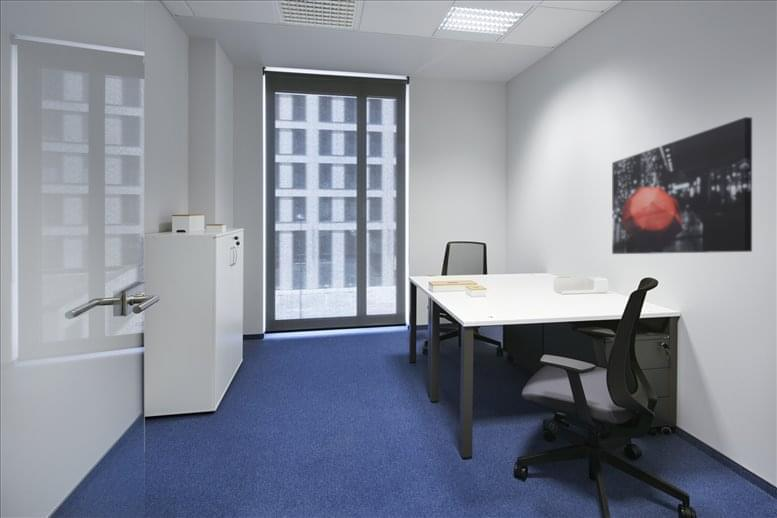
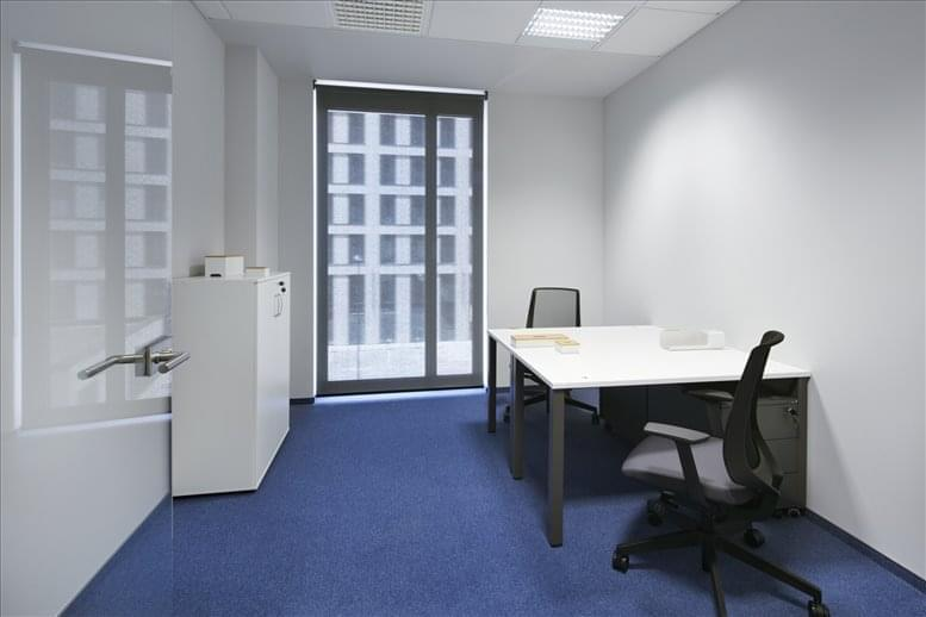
- wall art (668, 198)
